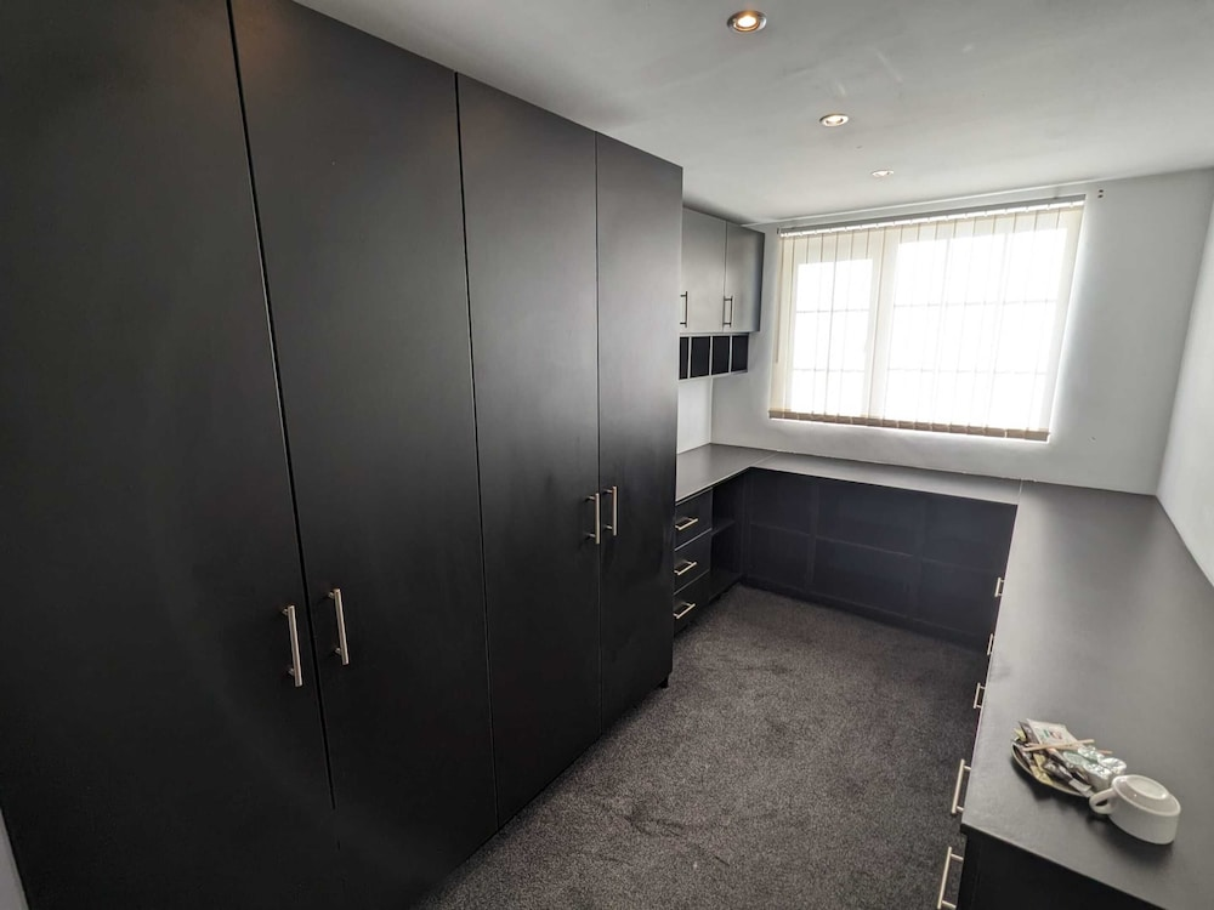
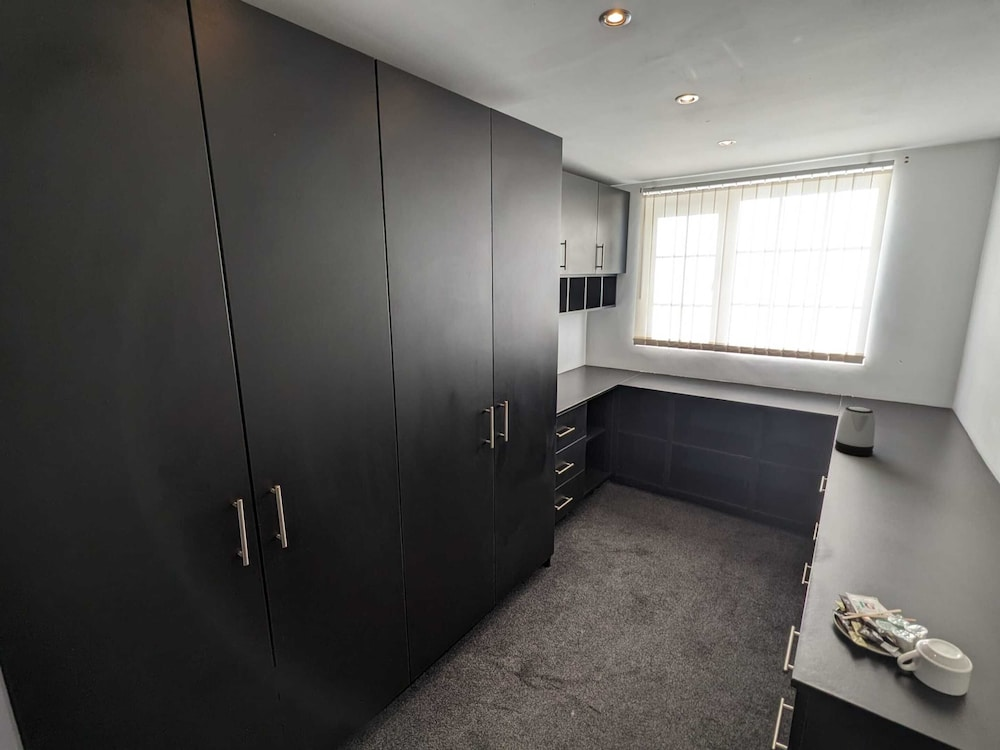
+ kettle (855, 428)
